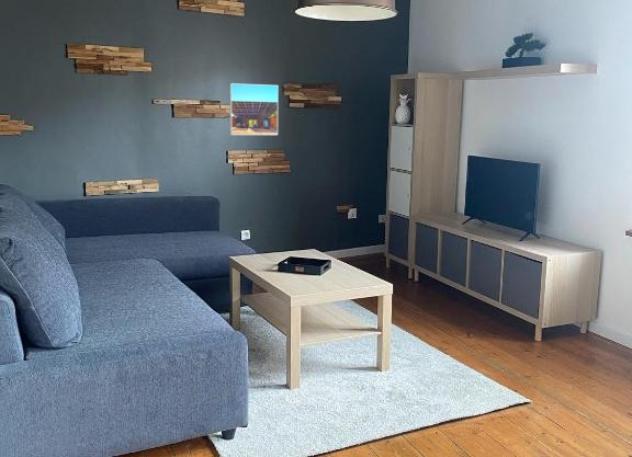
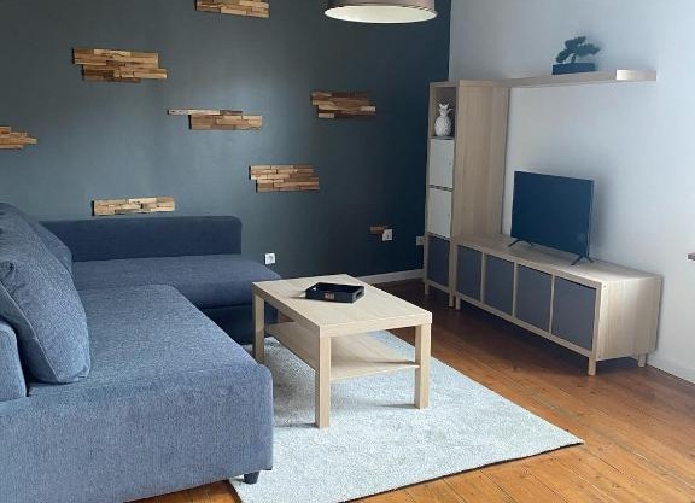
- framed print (253, 110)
